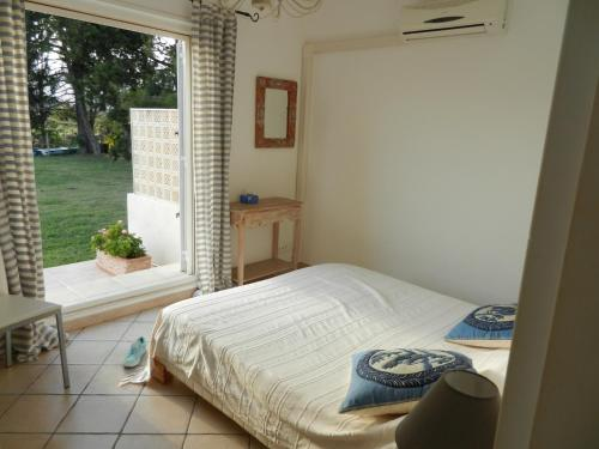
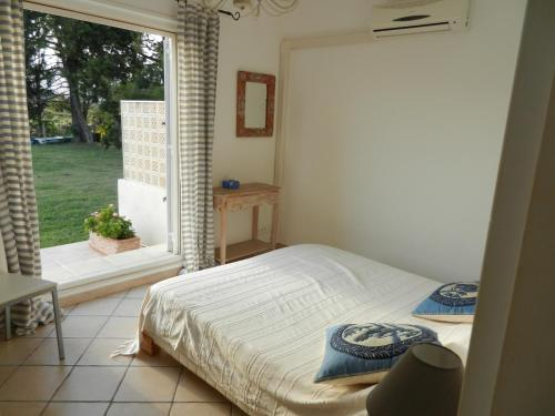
- sneaker (134, 350)
